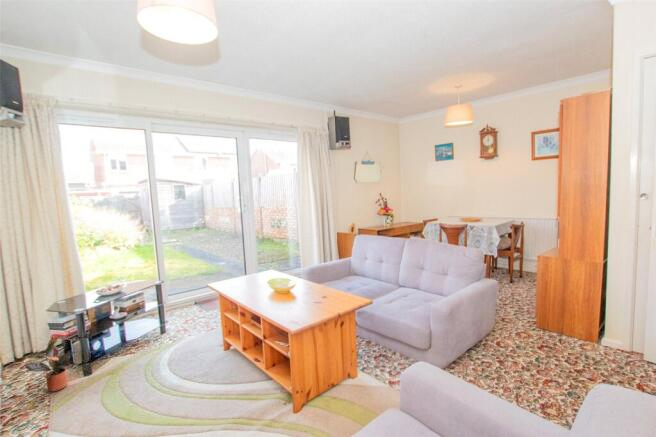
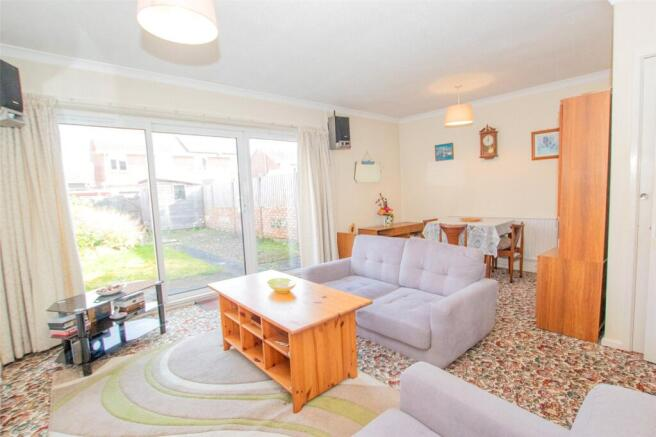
- potted plant (48, 366)
